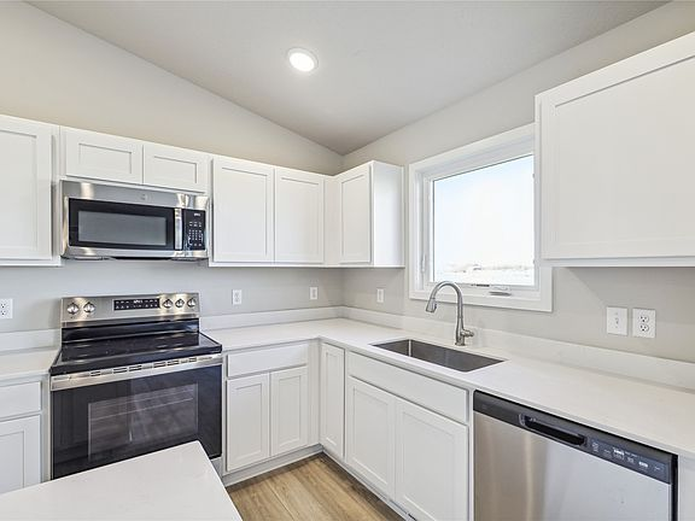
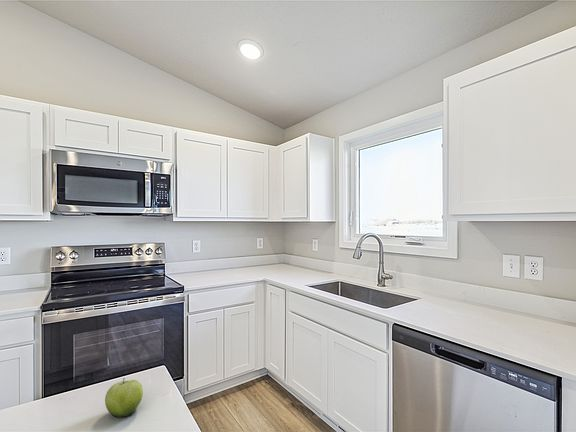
+ fruit (124, 396)
